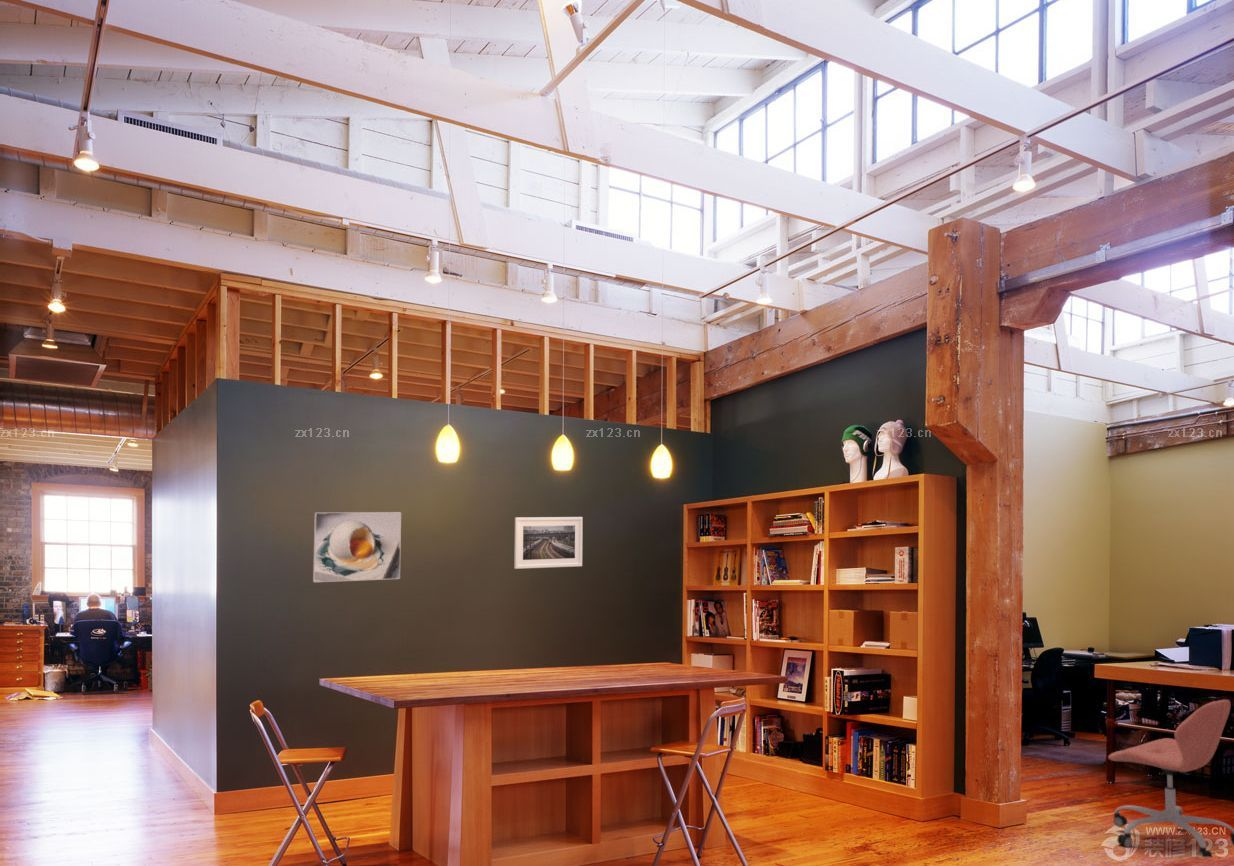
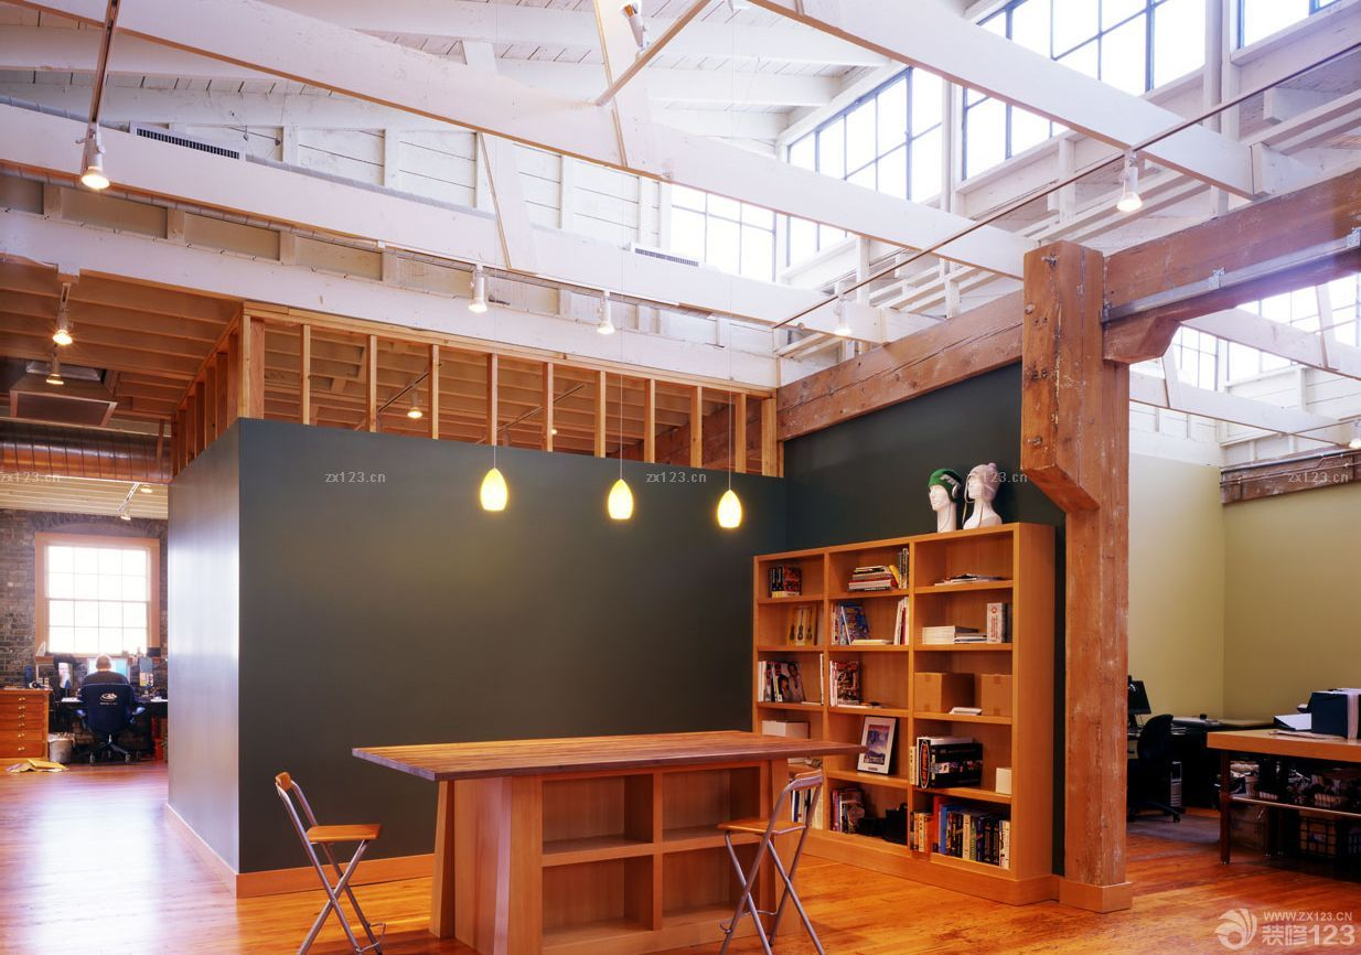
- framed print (549, 542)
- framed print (358, 546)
- office chair (1167, 765)
